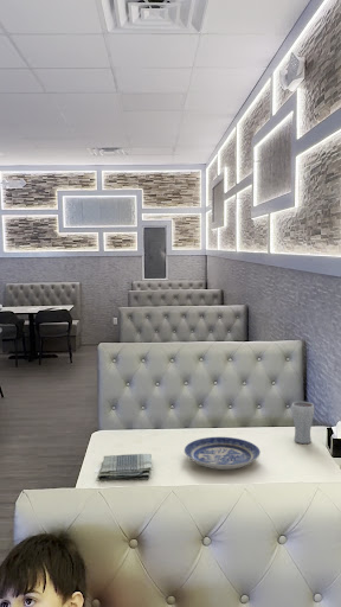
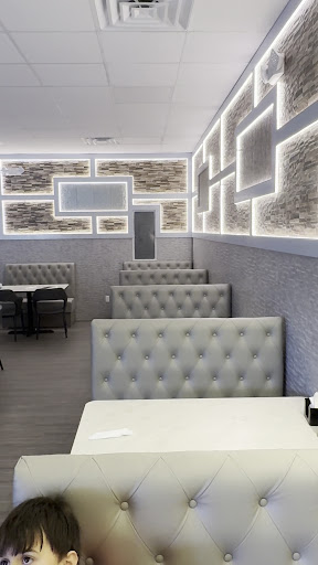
- plate (221, 455)
- dish towel (126, 465)
- drinking glass (302, 422)
